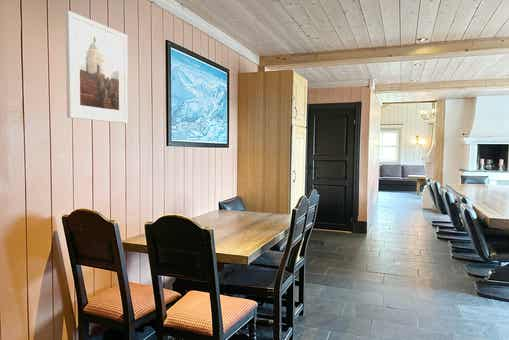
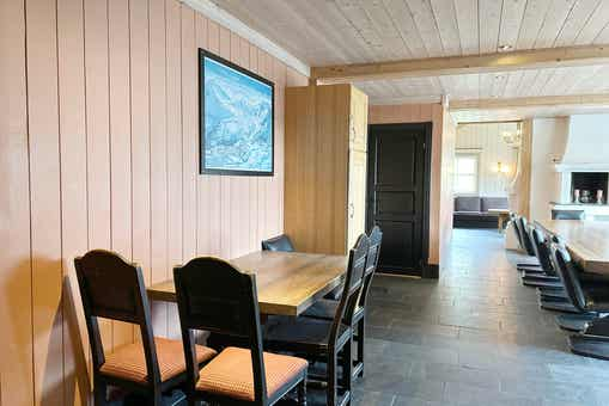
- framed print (99, 72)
